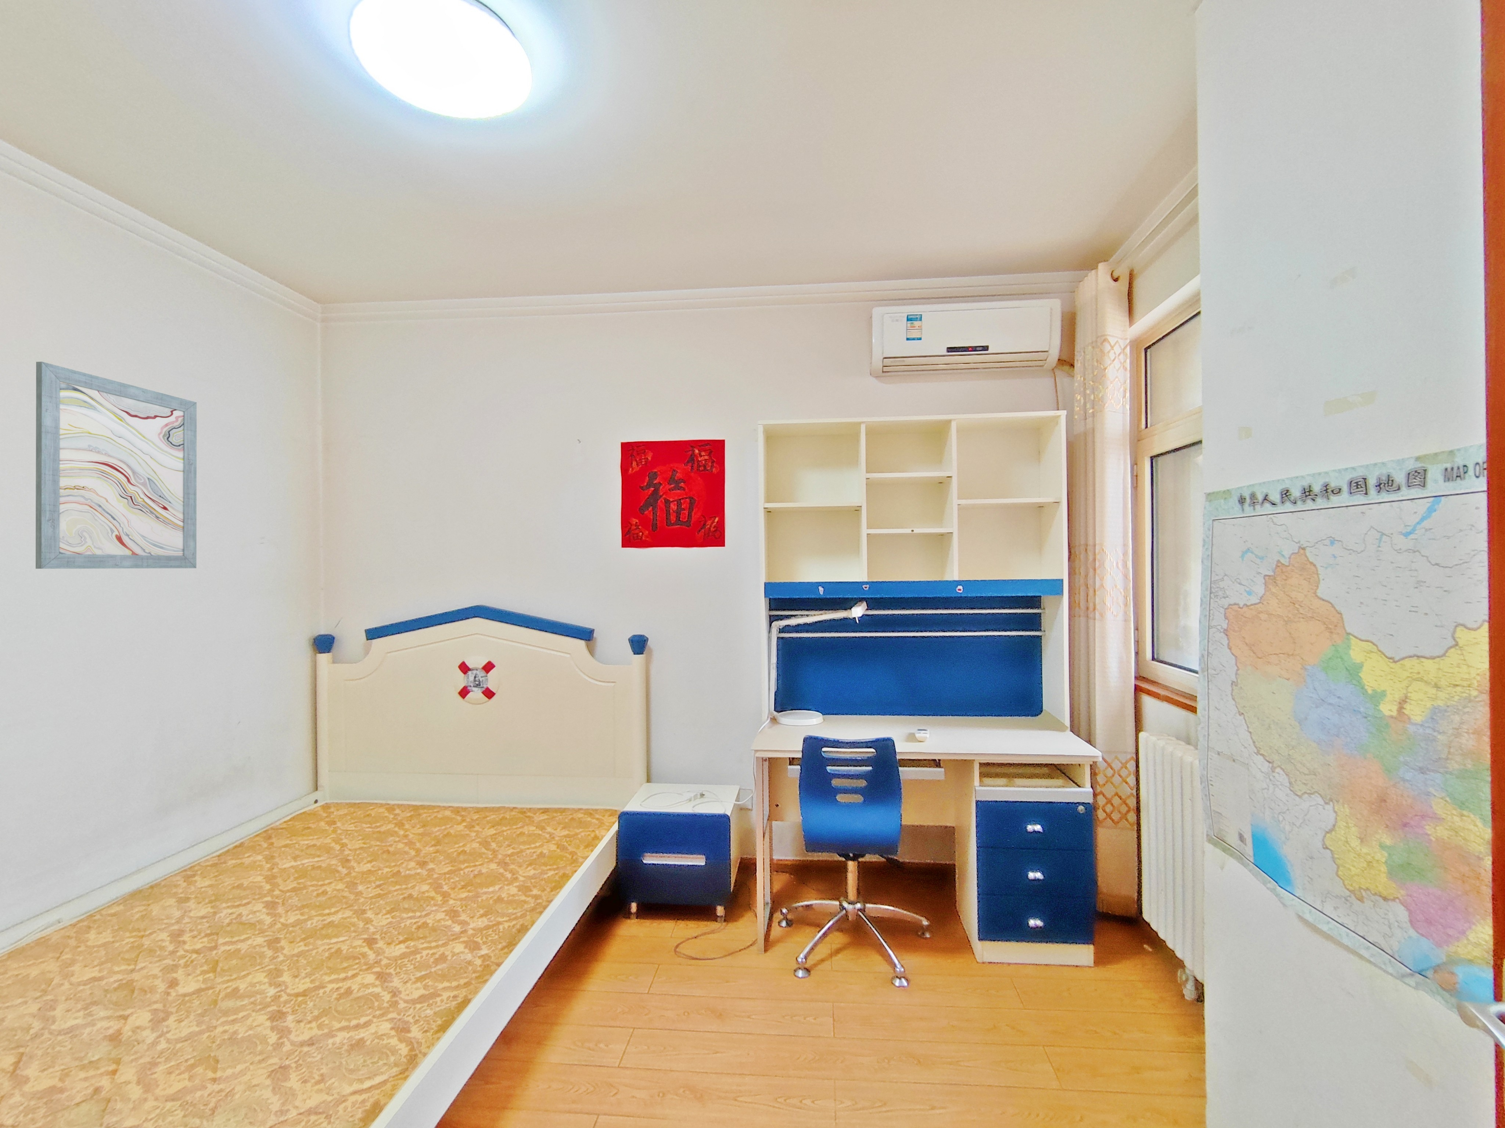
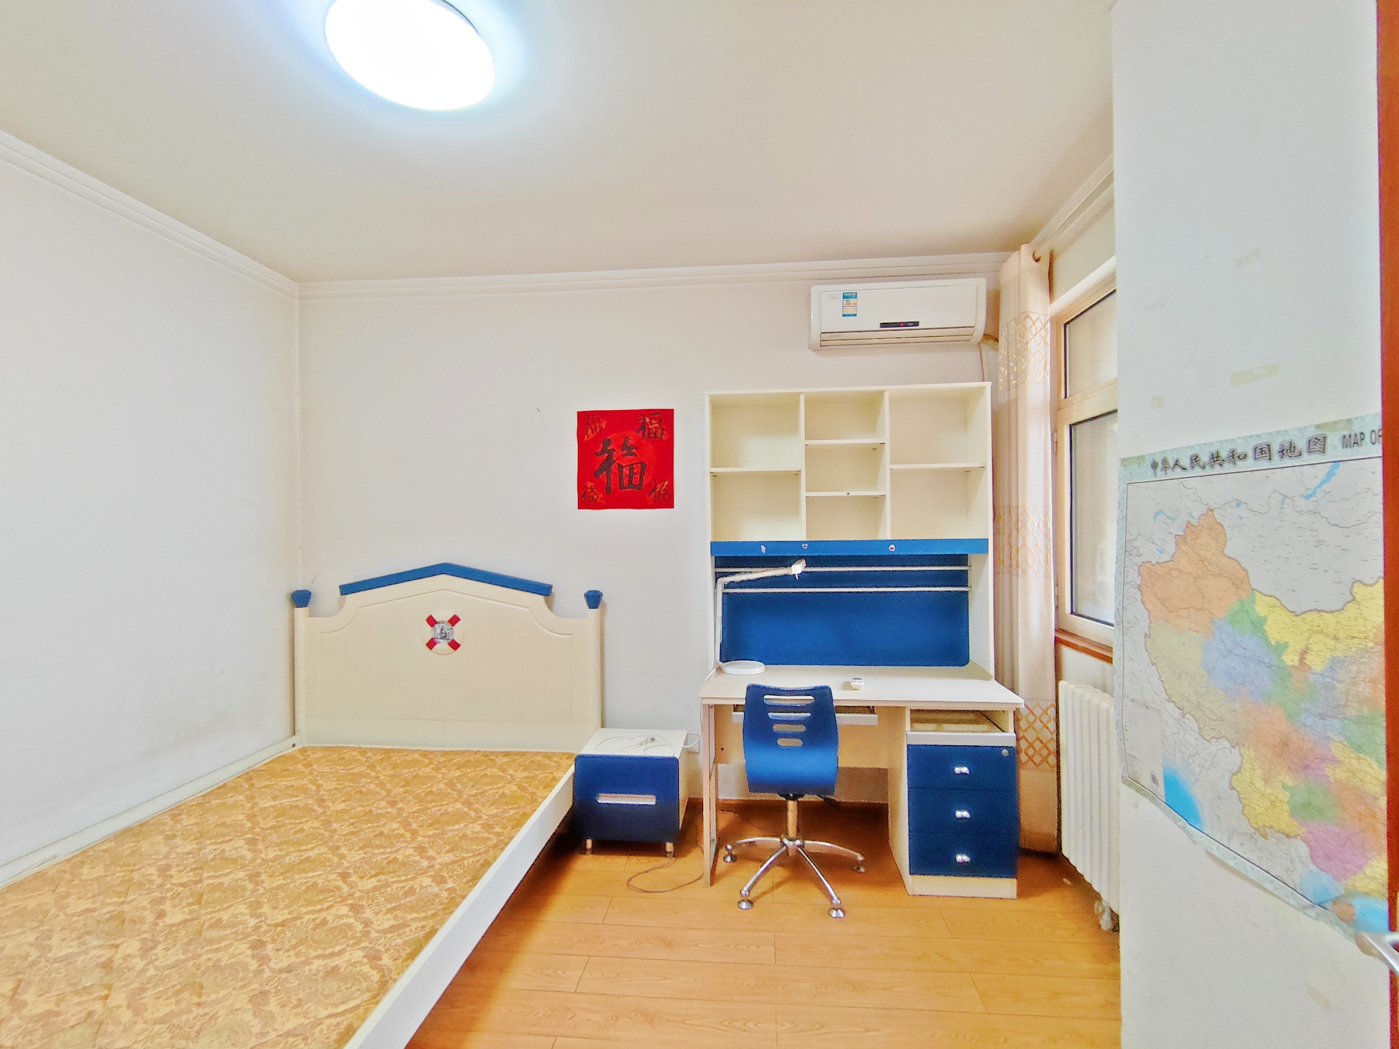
- wall art (124, 476)
